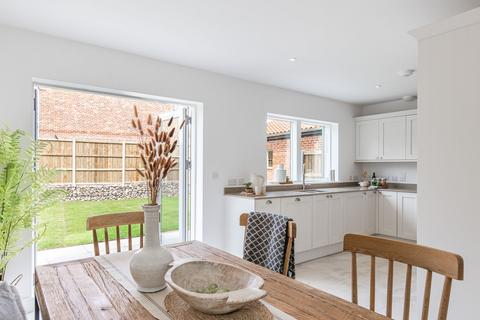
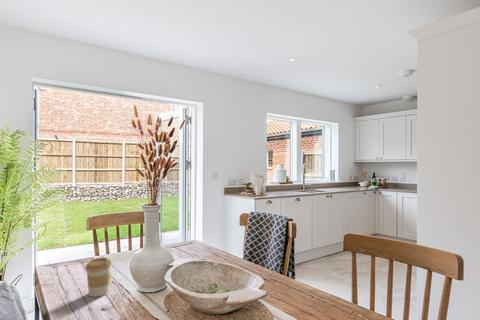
+ coffee cup (98, 276)
